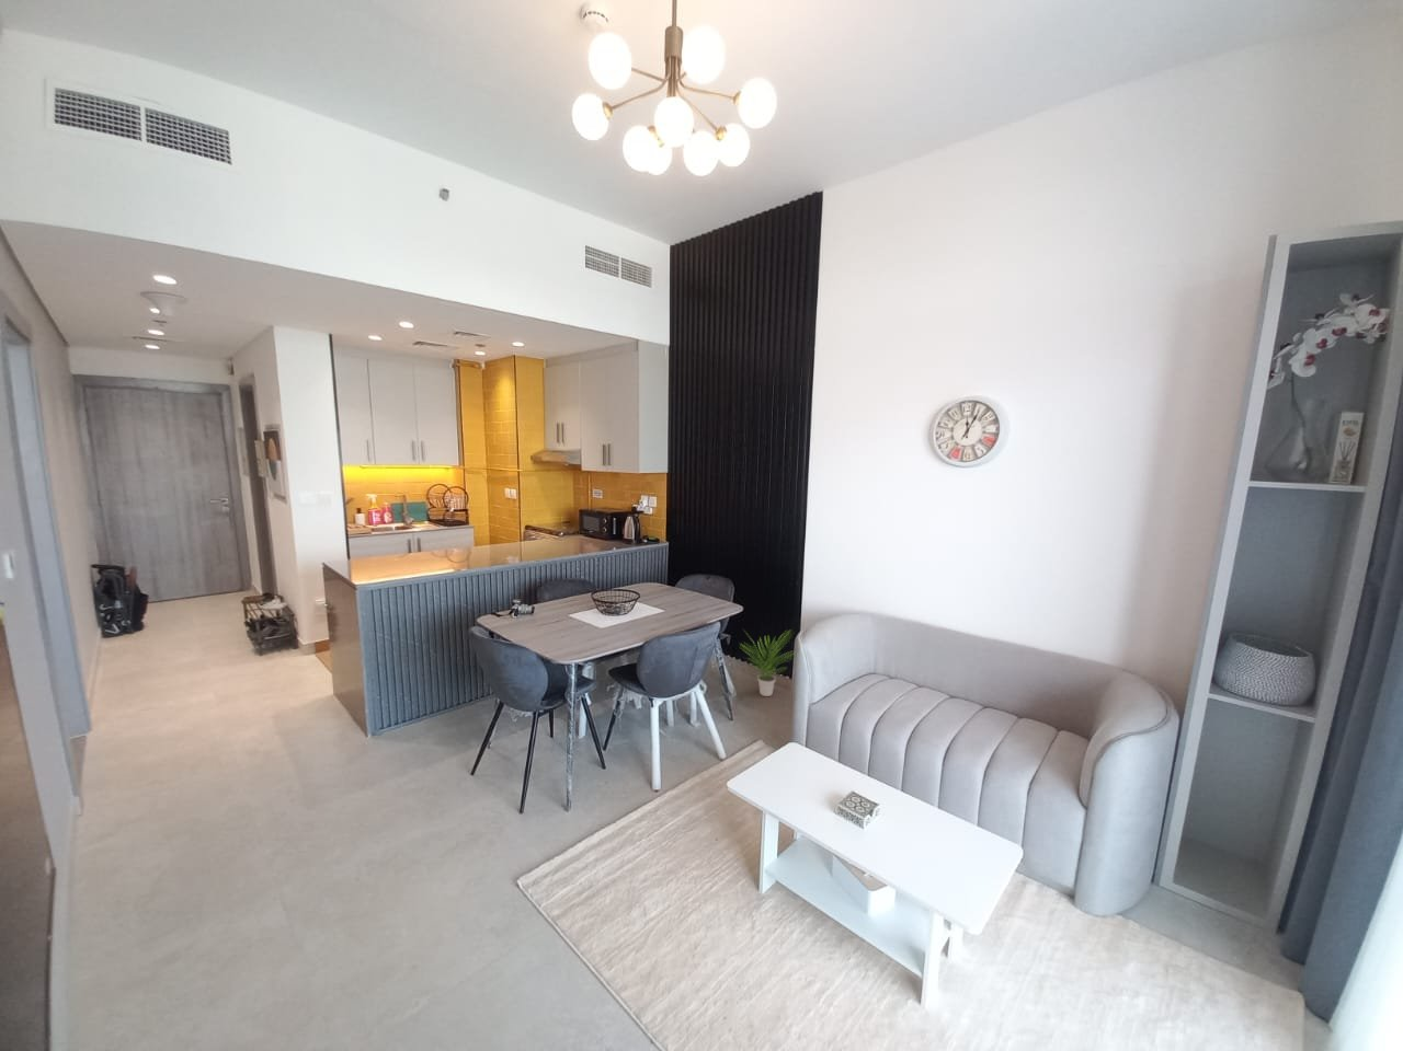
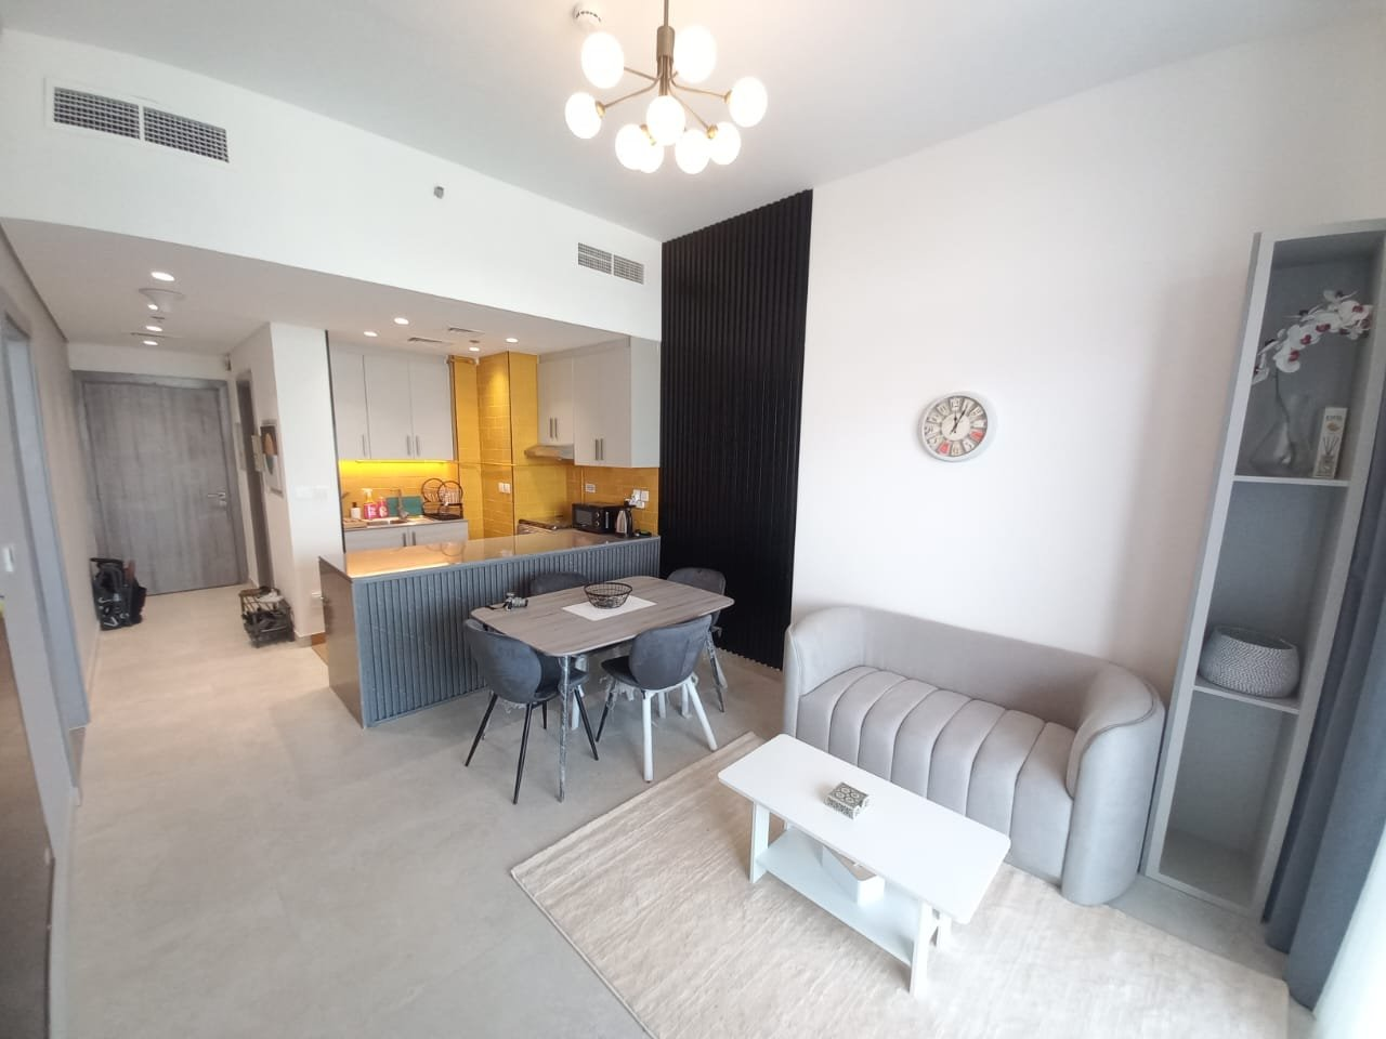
- potted plant (767, 661)
